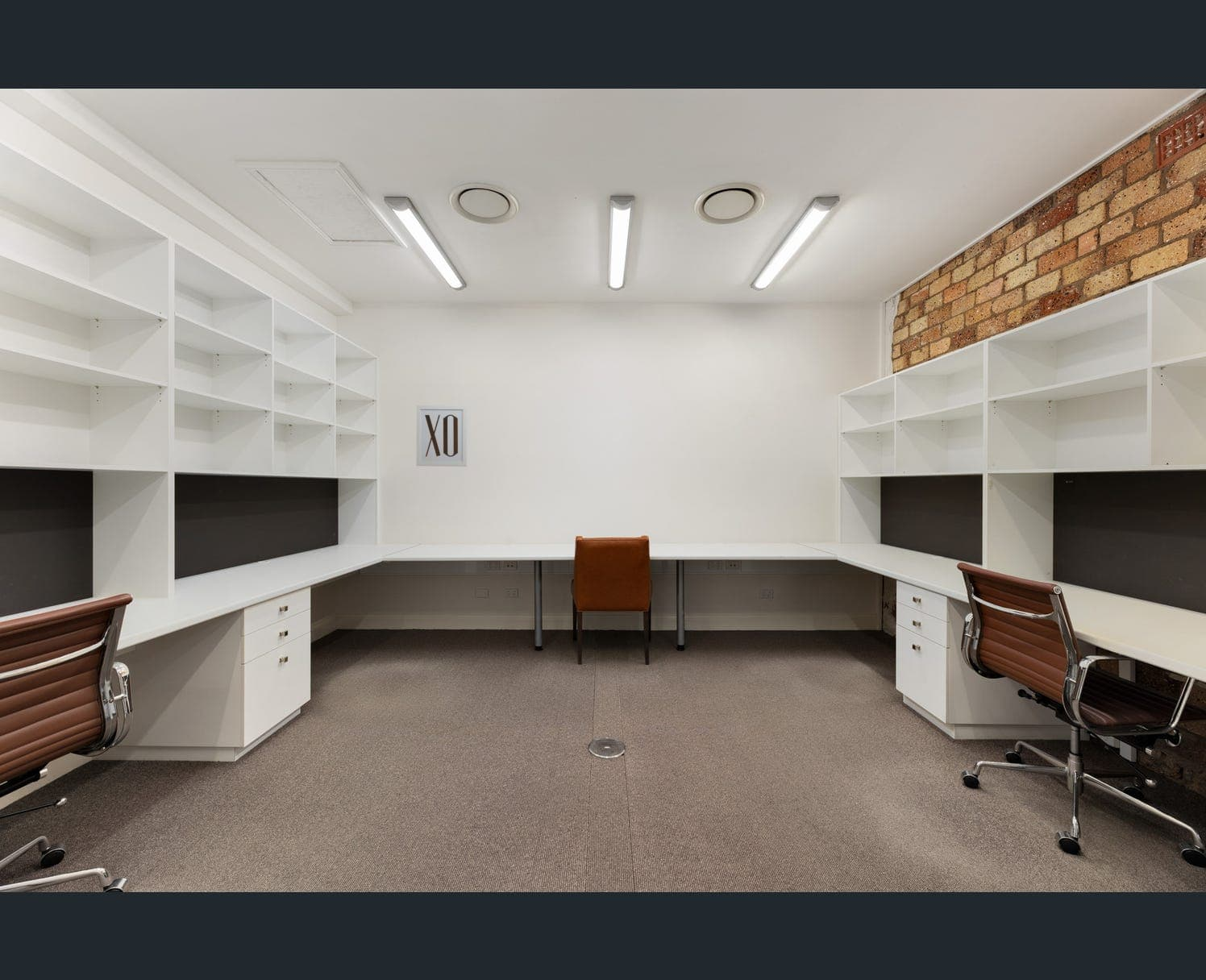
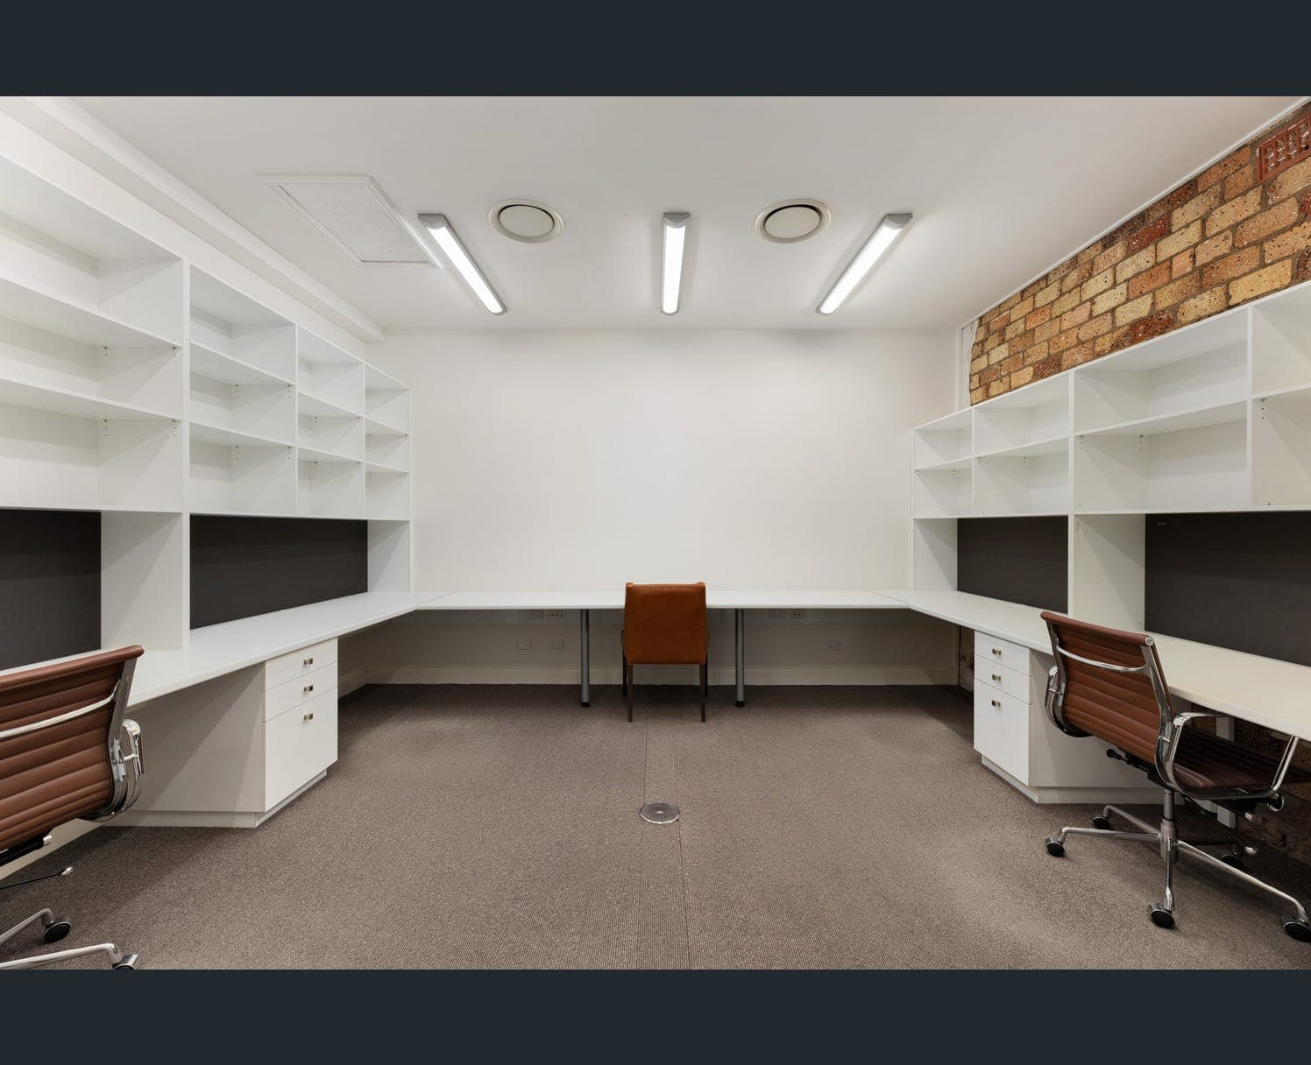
- wall art (442, 435)
